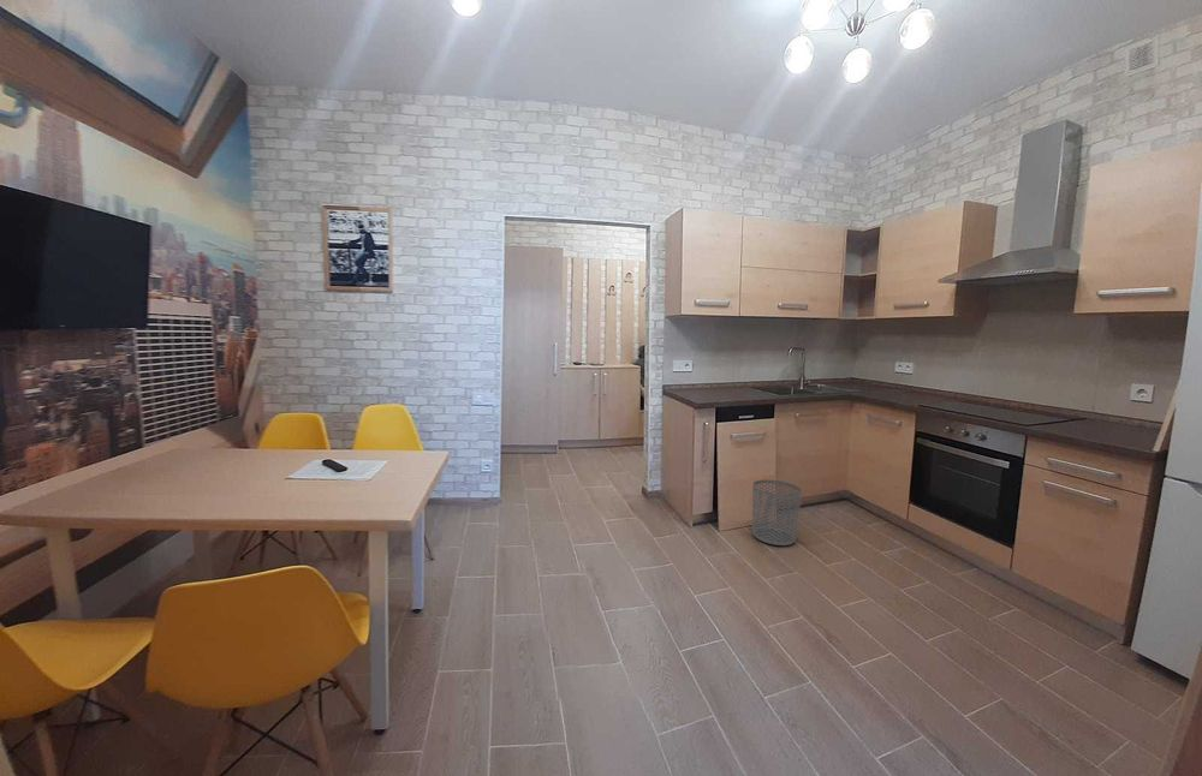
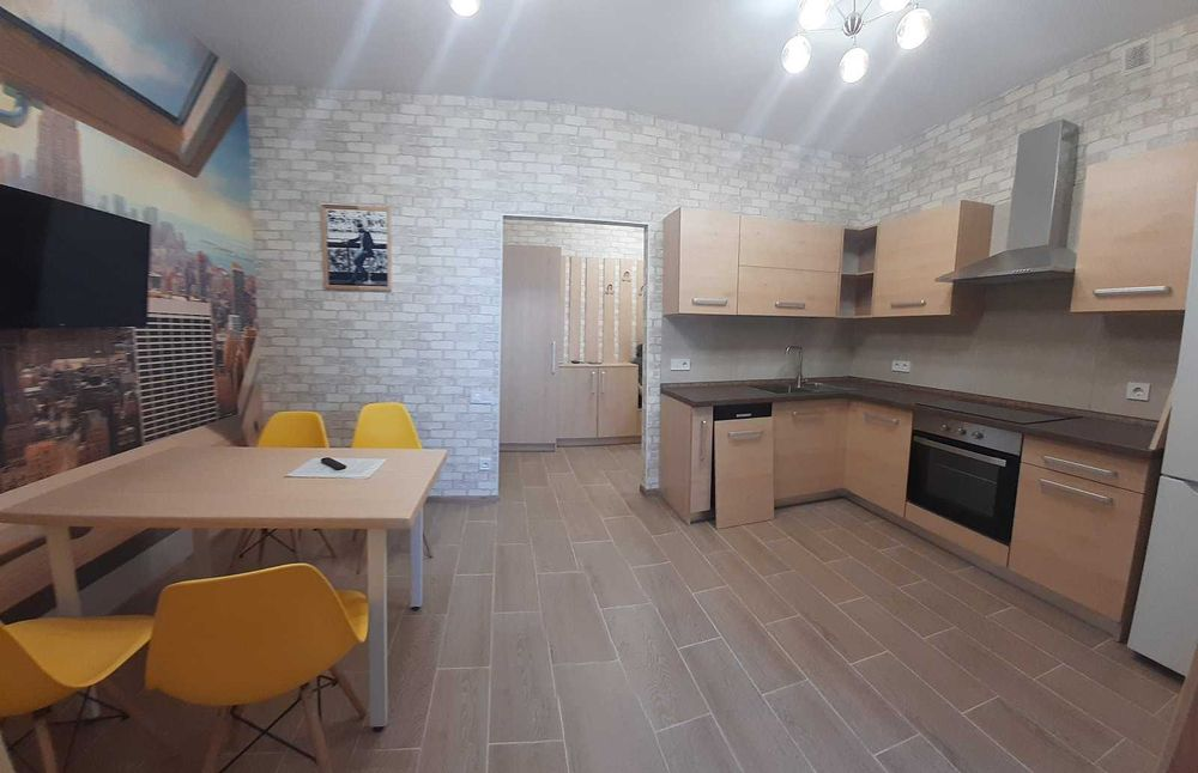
- waste bin (774, 512)
